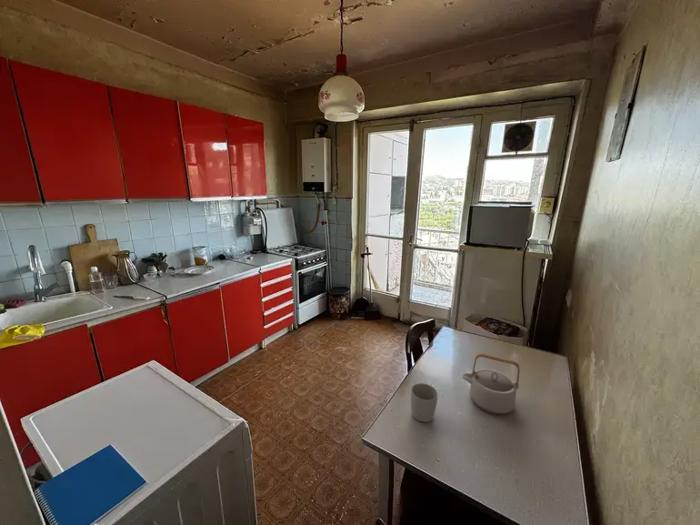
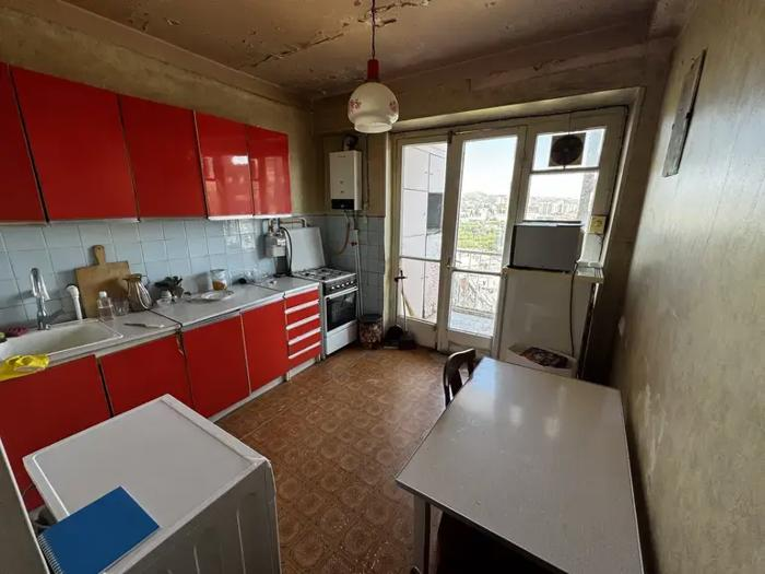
- mug (424, 399)
- teapot (489, 378)
